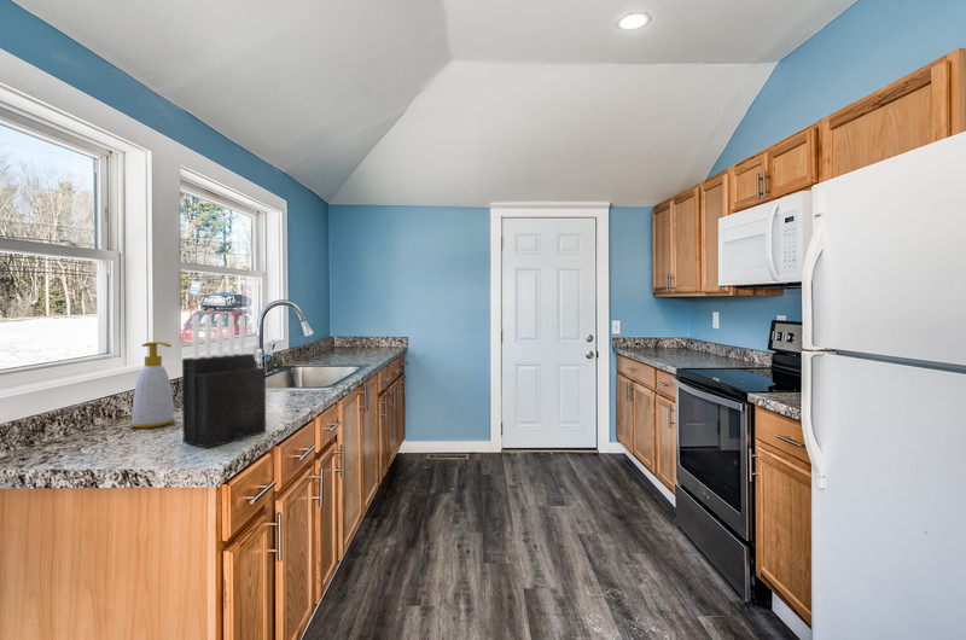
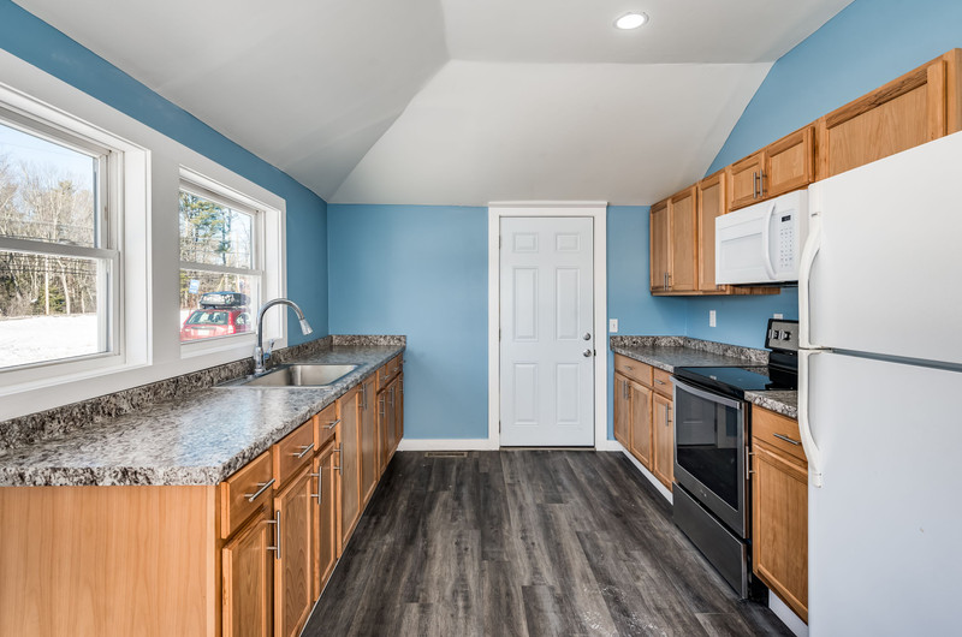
- knife block (228, 377)
- soap bottle (153, 383)
